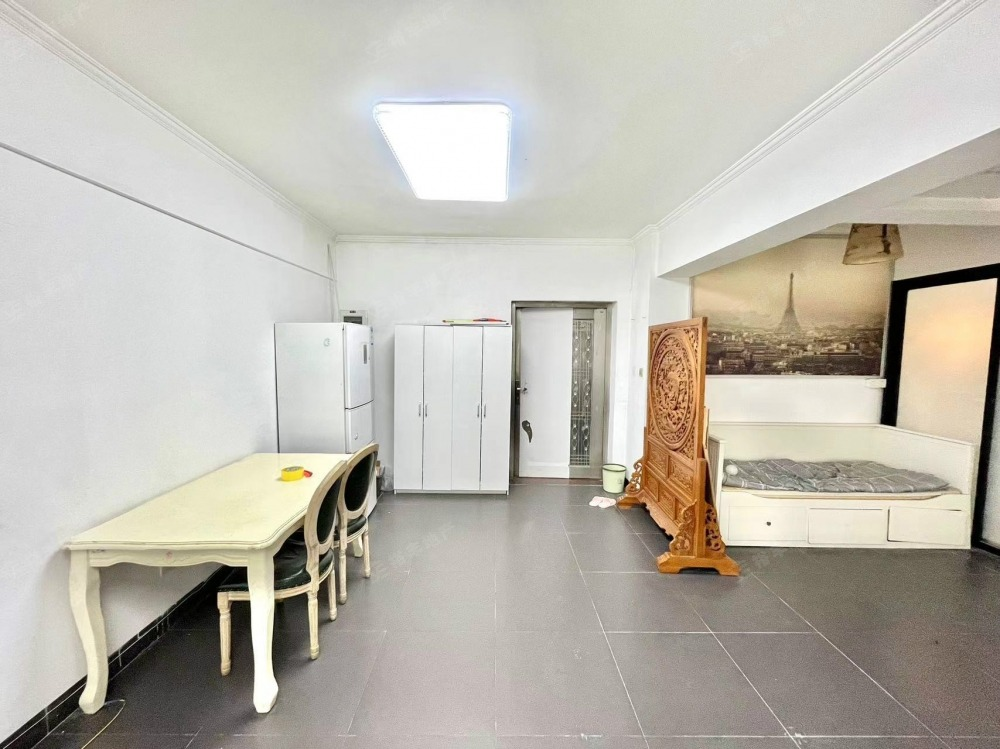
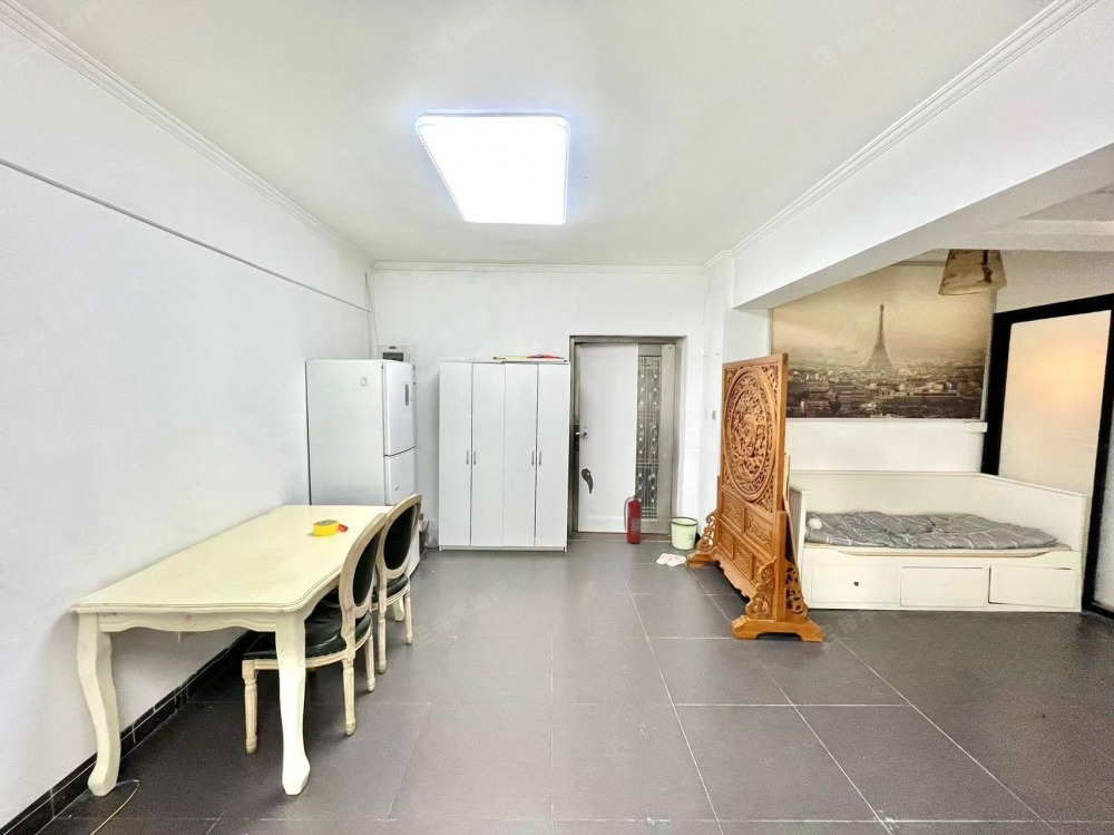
+ fire extinguisher (633, 517)
